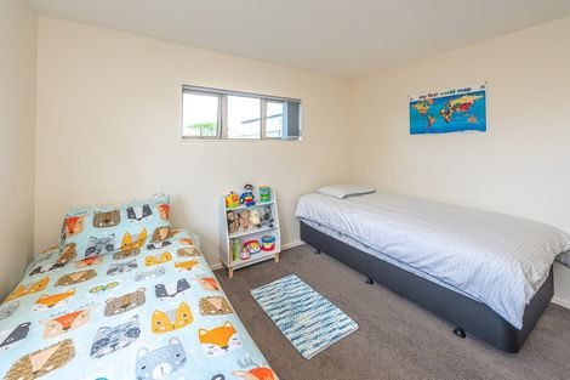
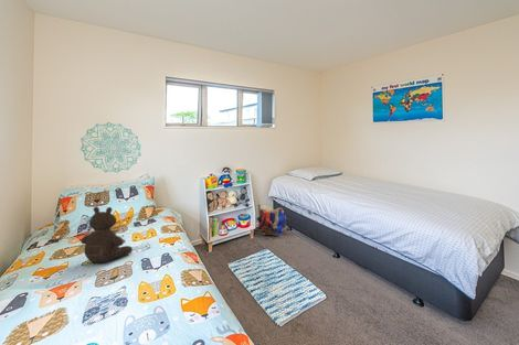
+ backpack (271, 218)
+ wall decoration (112, 147)
+ teddy bear (108, 231)
